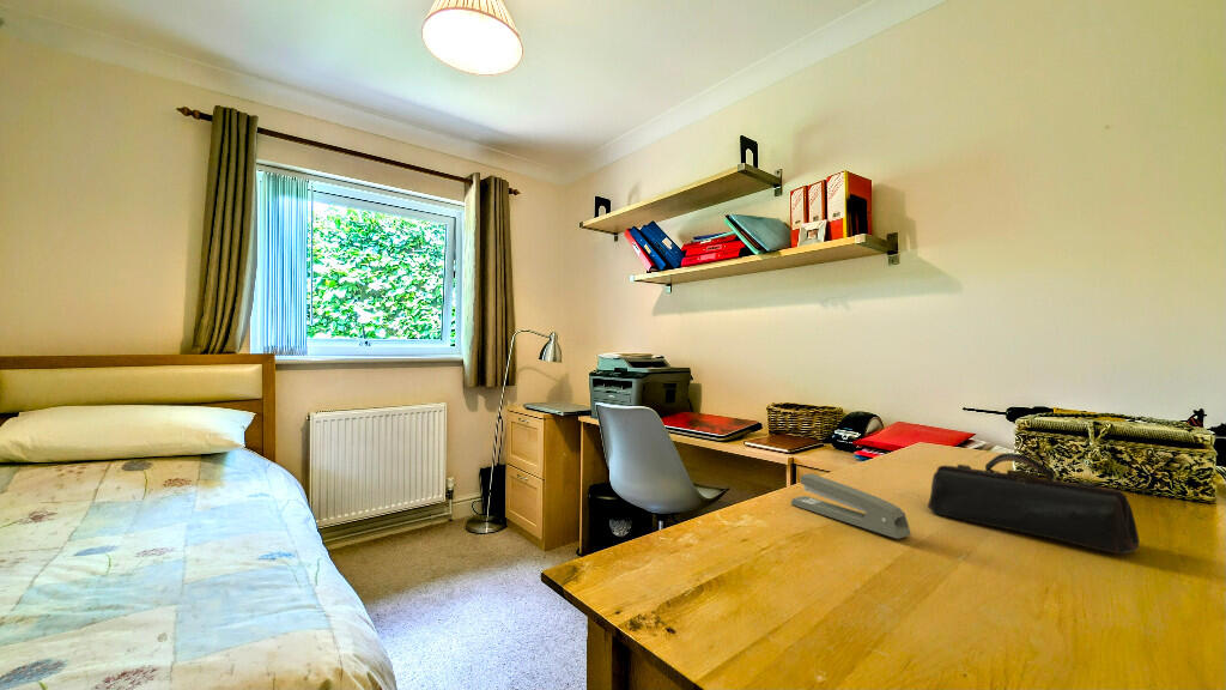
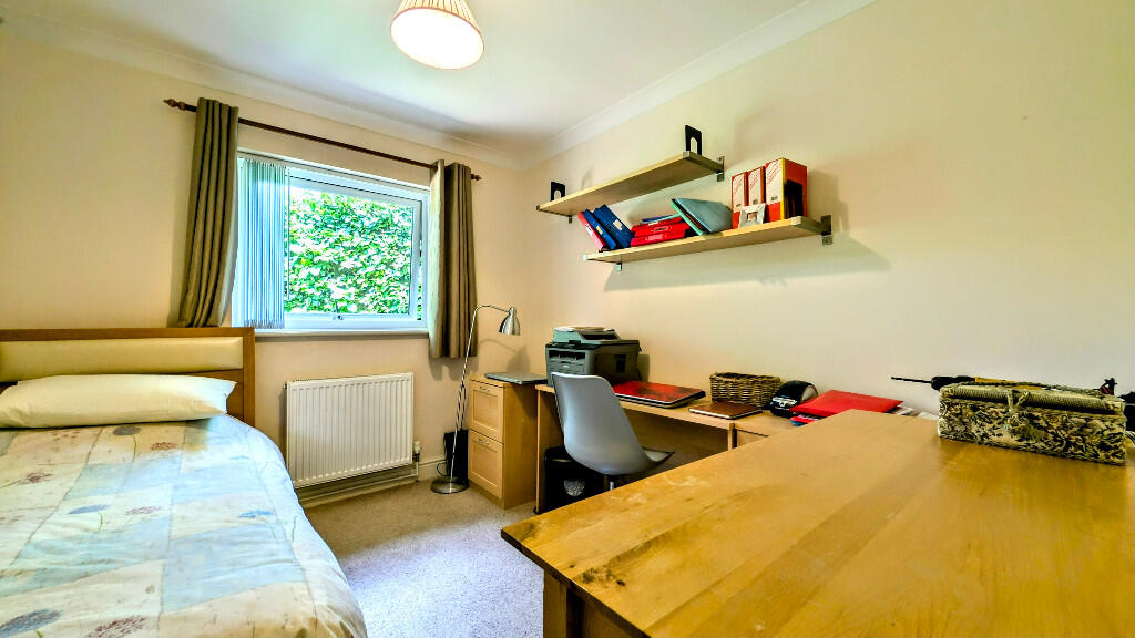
- stapler (844, 501)
- pencil case (1021, 490)
